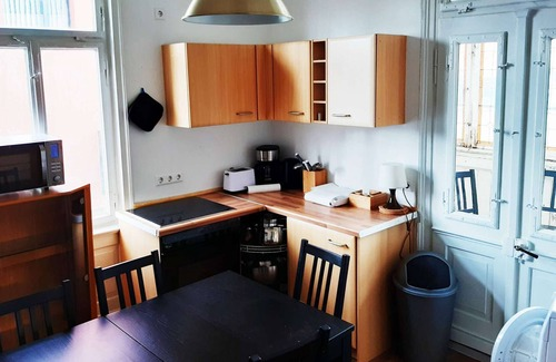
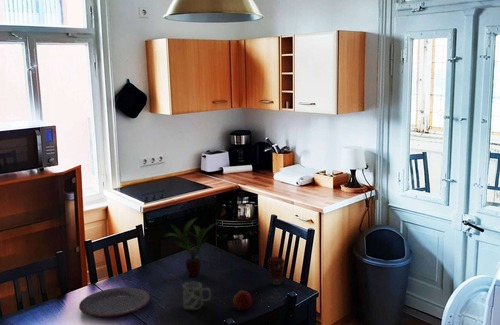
+ mug (197, 295)
+ plate (115, 303)
+ apple (242, 299)
+ coffee cup (276, 270)
+ potted plant (194, 250)
